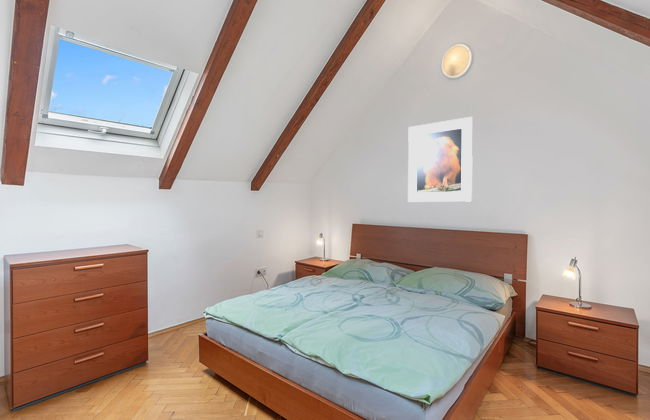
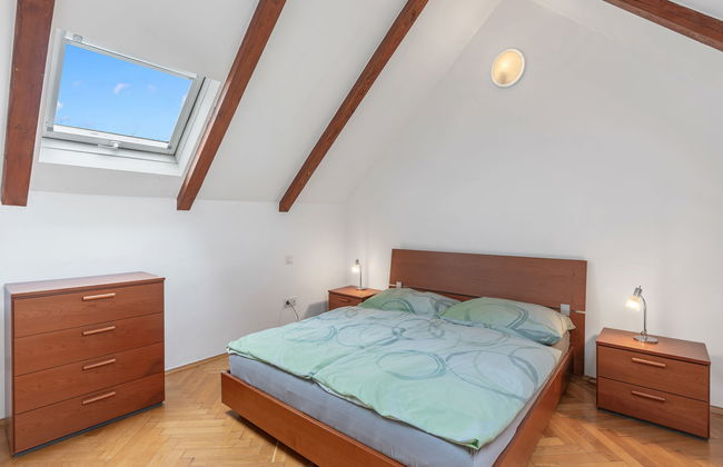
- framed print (438, 162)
